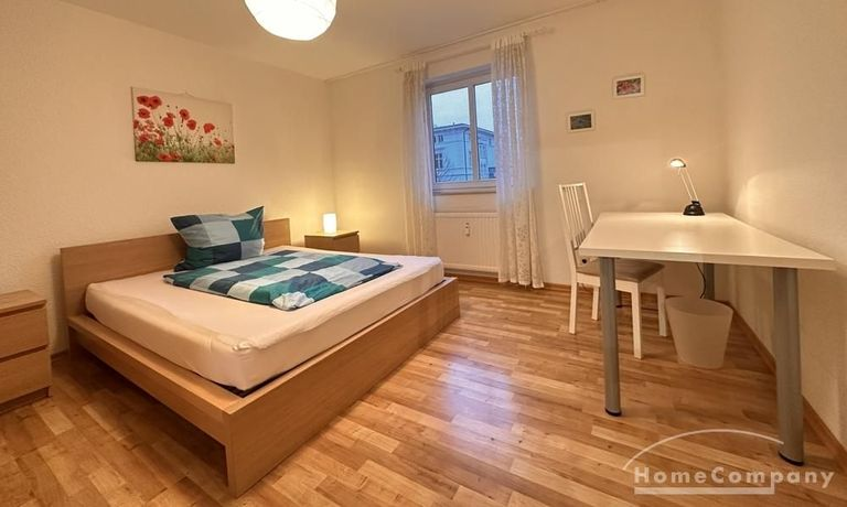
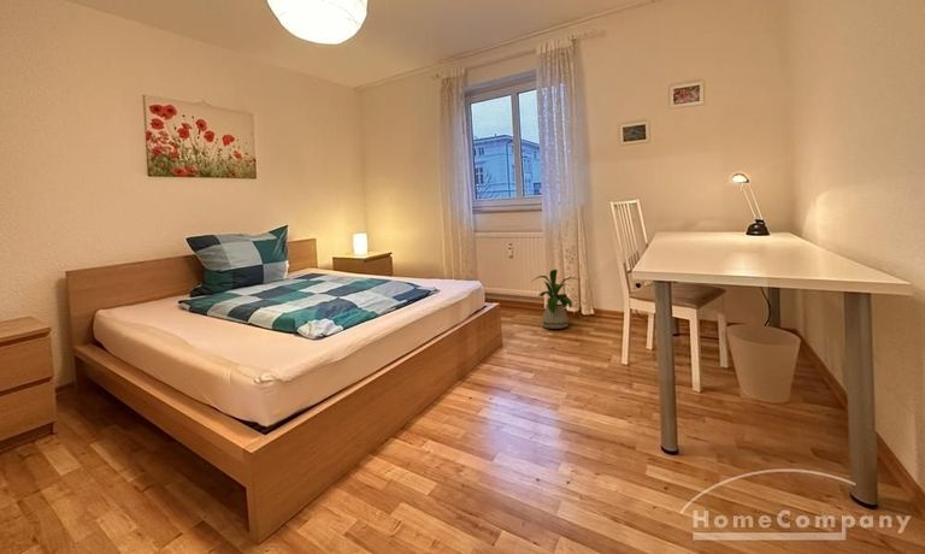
+ house plant (558, 296)
